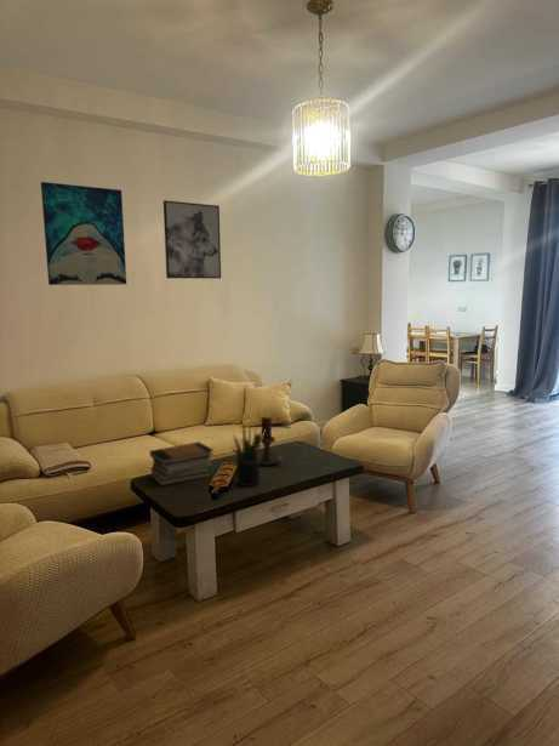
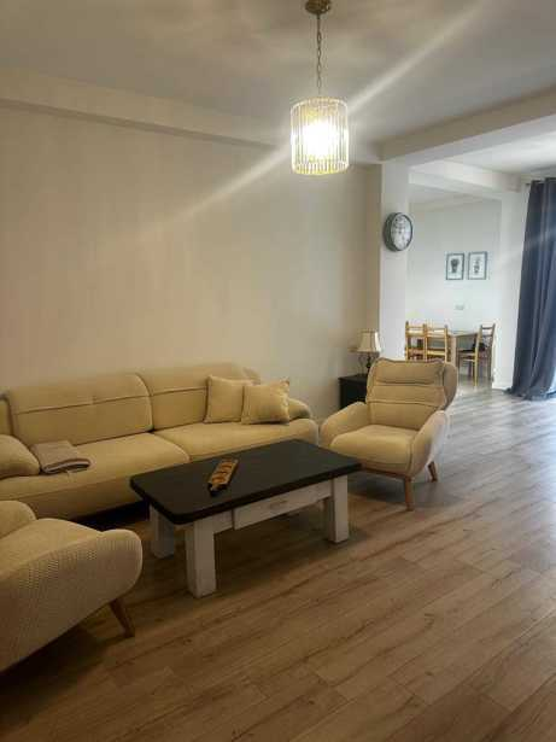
- wall art (193, 240)
- candle holder (269, 439)
- wall art (85, 235)
- book stack (182, 462)
- potted plant (250, 451)
